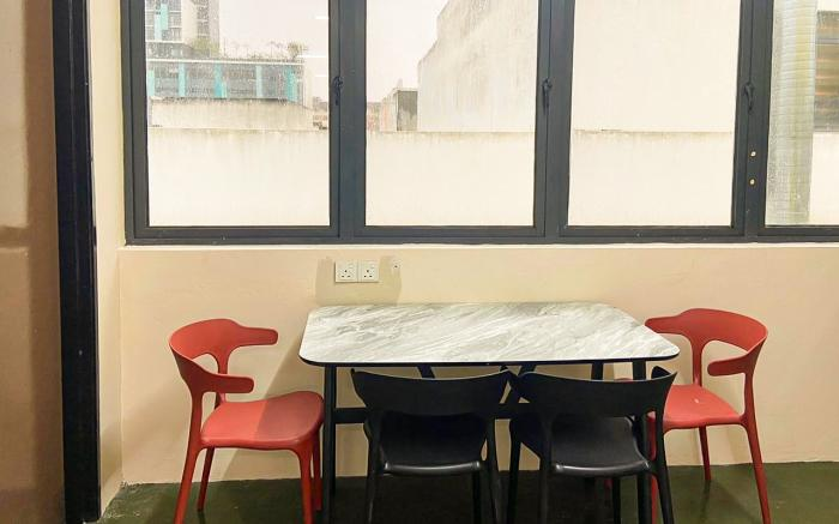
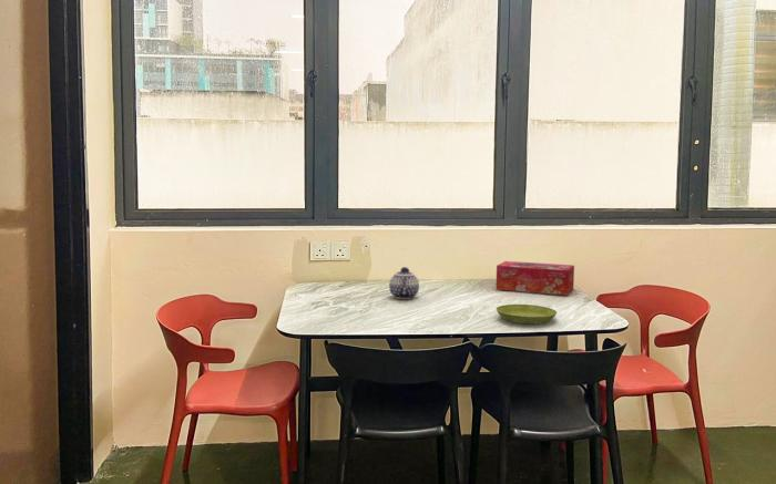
+ tissue box (534, 277)
+ saucer (525, 313)
+ teapot (404, 281)
